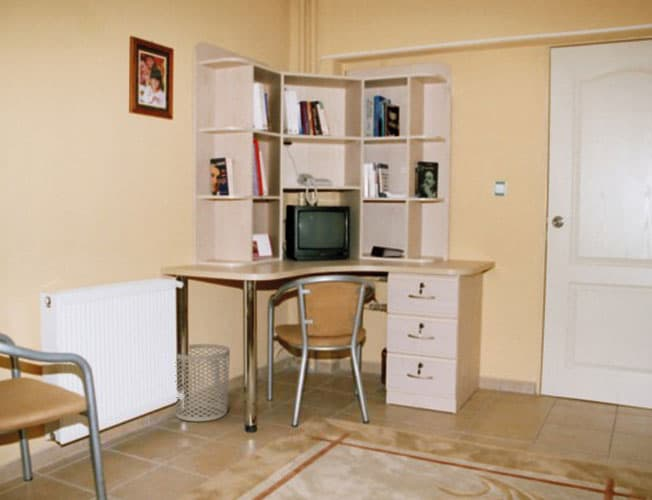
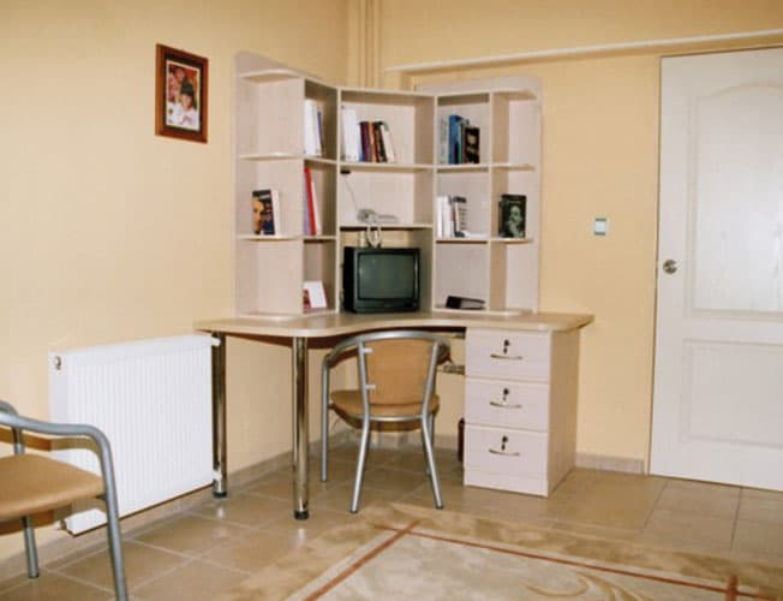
- waste bin (201, 382)
